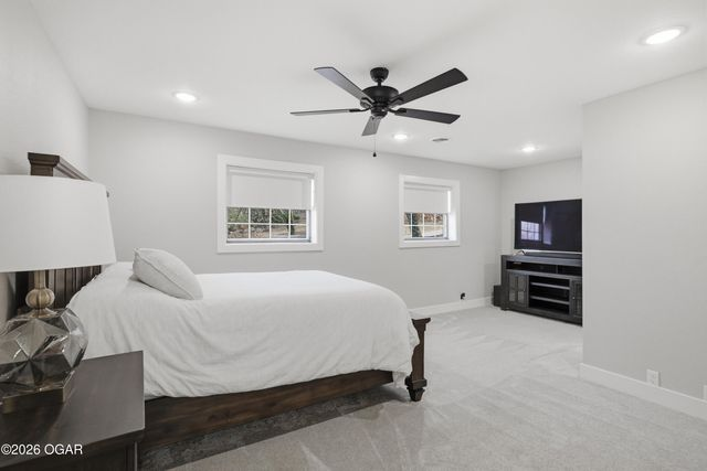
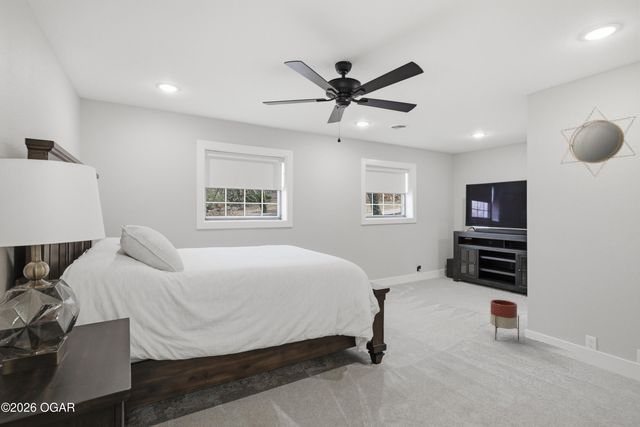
+ planter (503, 320)
+ home mirror (595, 141)
